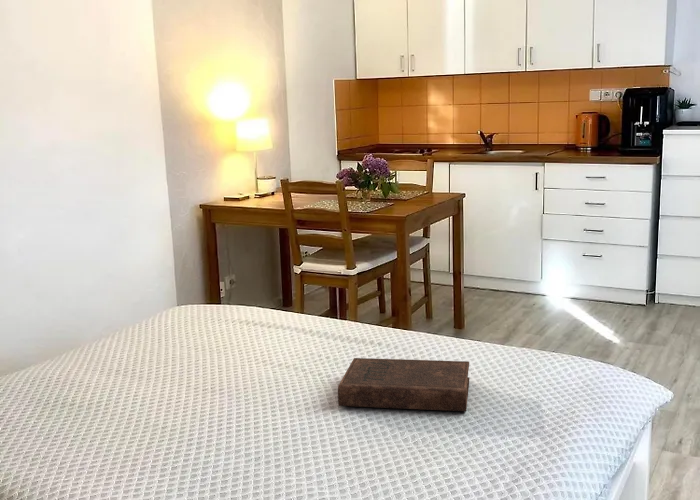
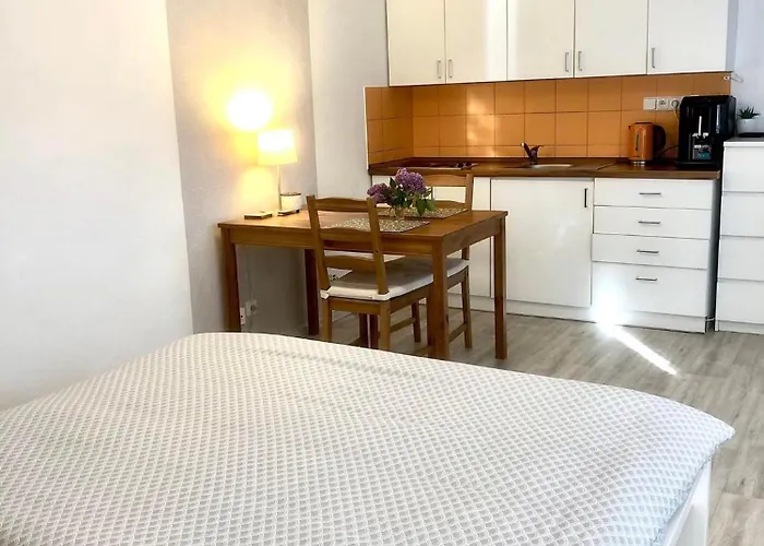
- book (406, 383)
